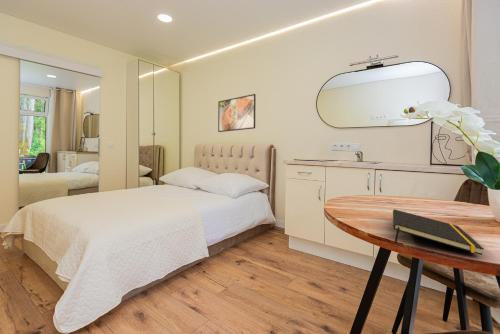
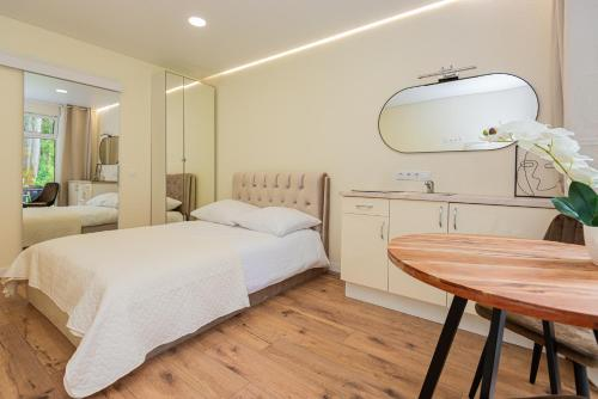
- notepad (428, 227)
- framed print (235, 114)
